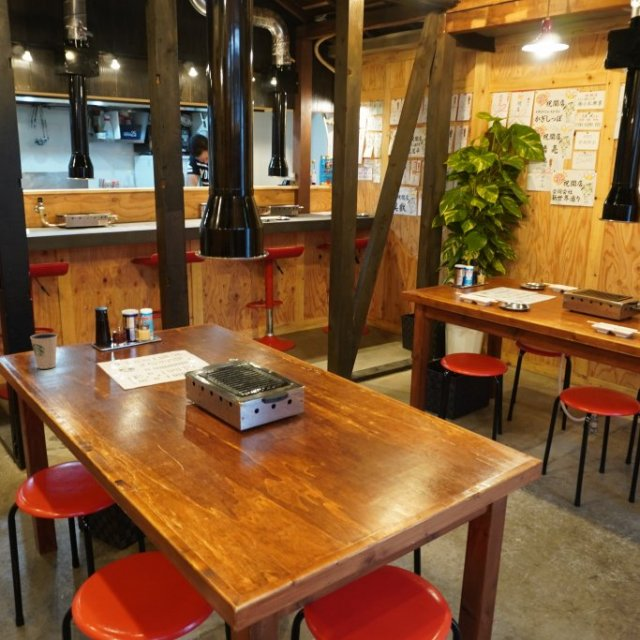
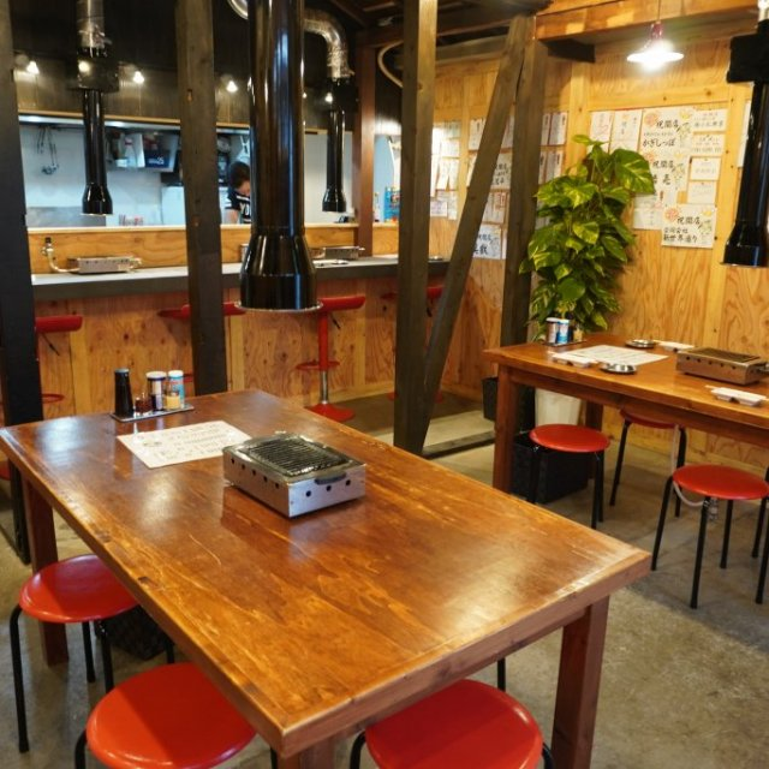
- dixie cup (45, 351)
